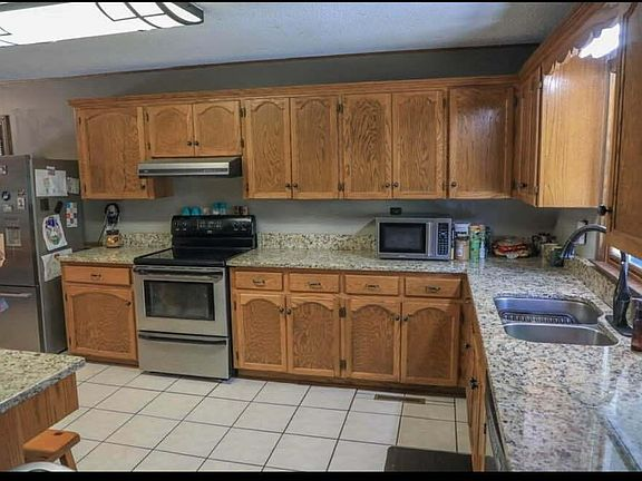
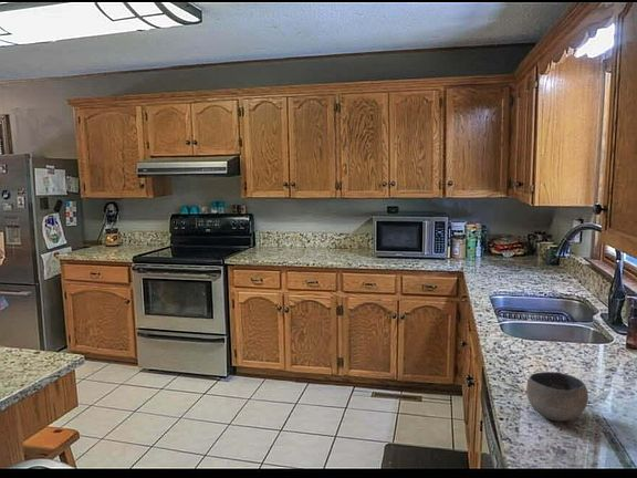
+ bowl (556, 397)
